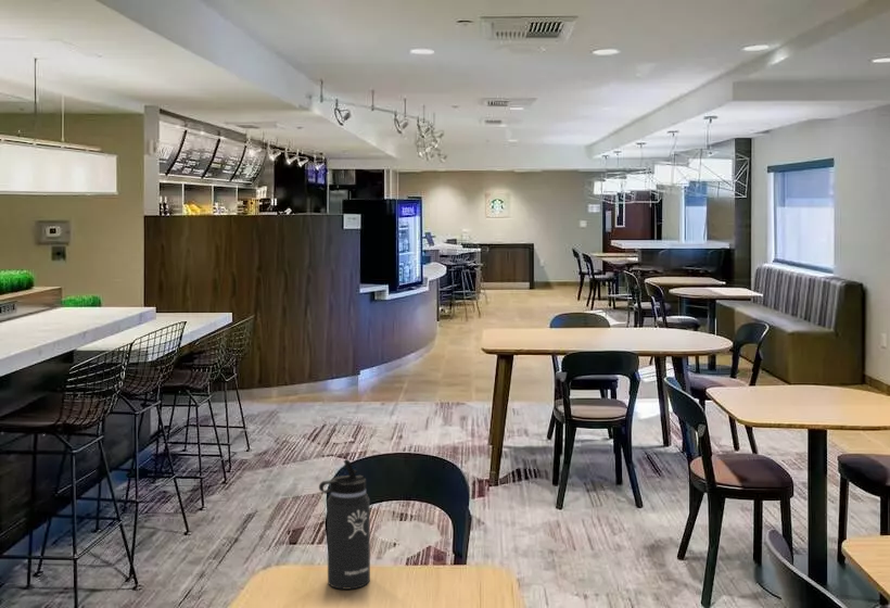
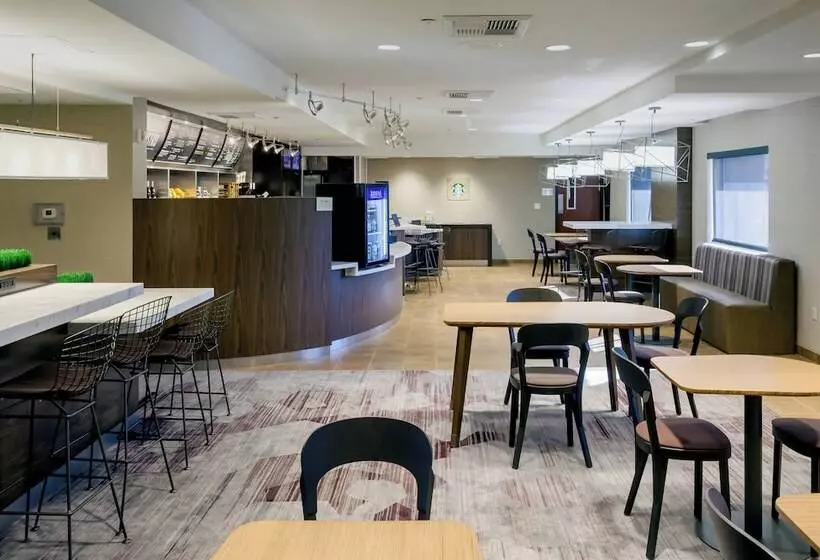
- thermos bottle (344, 521)
